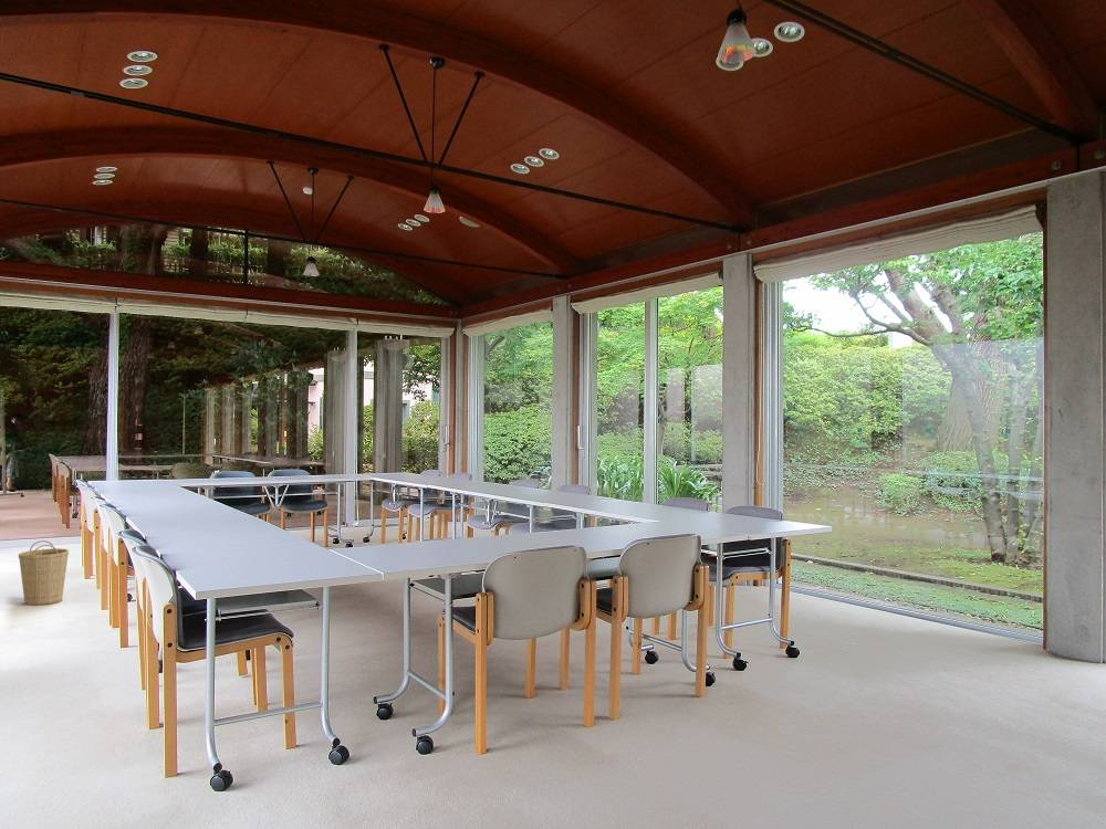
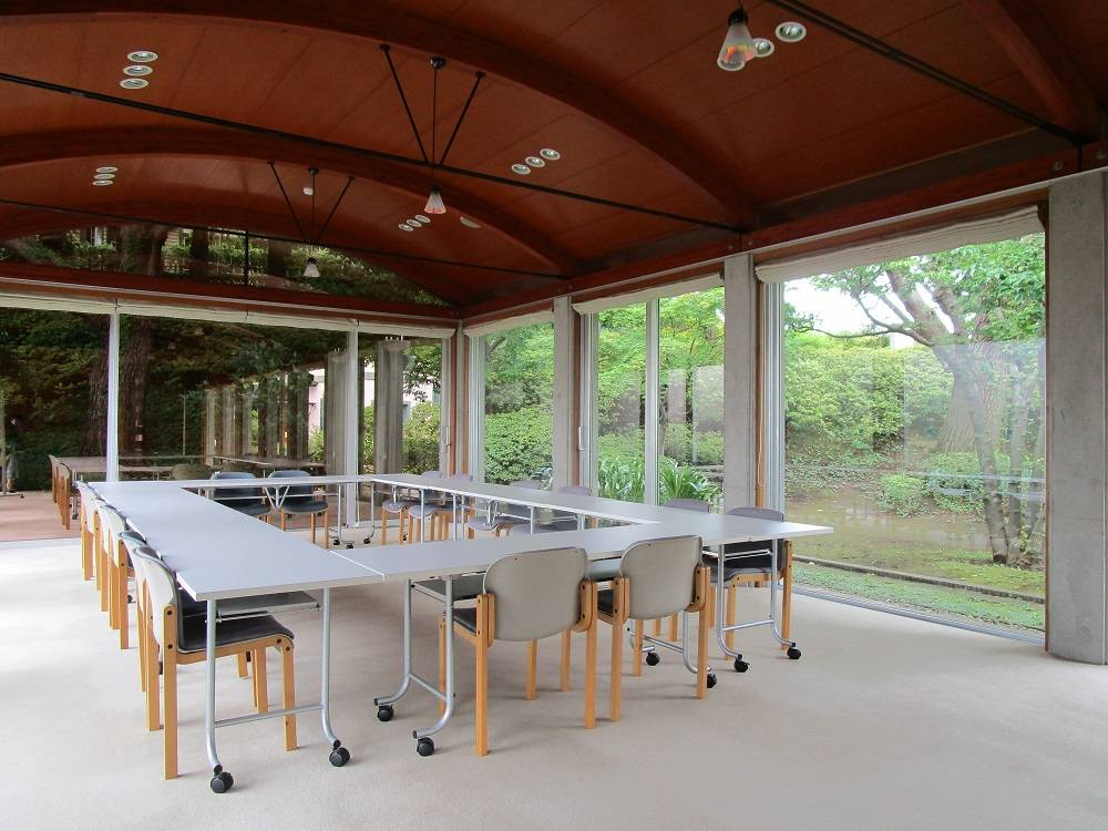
- basket (43, 571)
